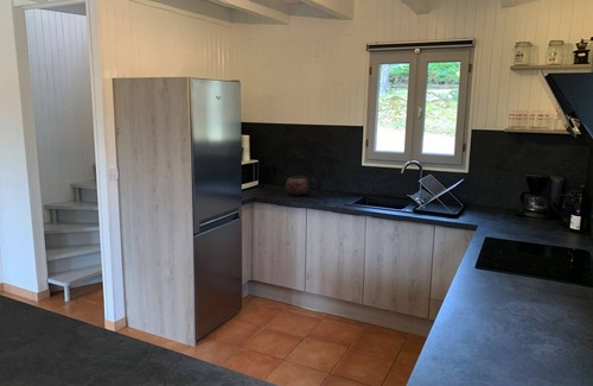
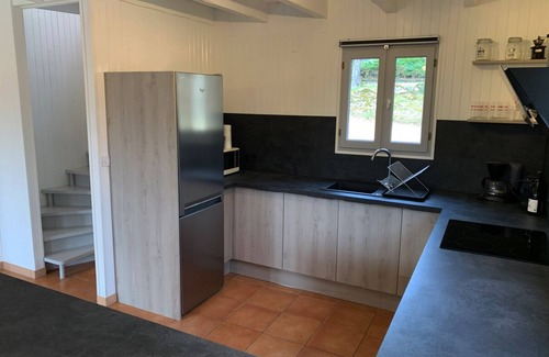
- bowl (296, 186)
